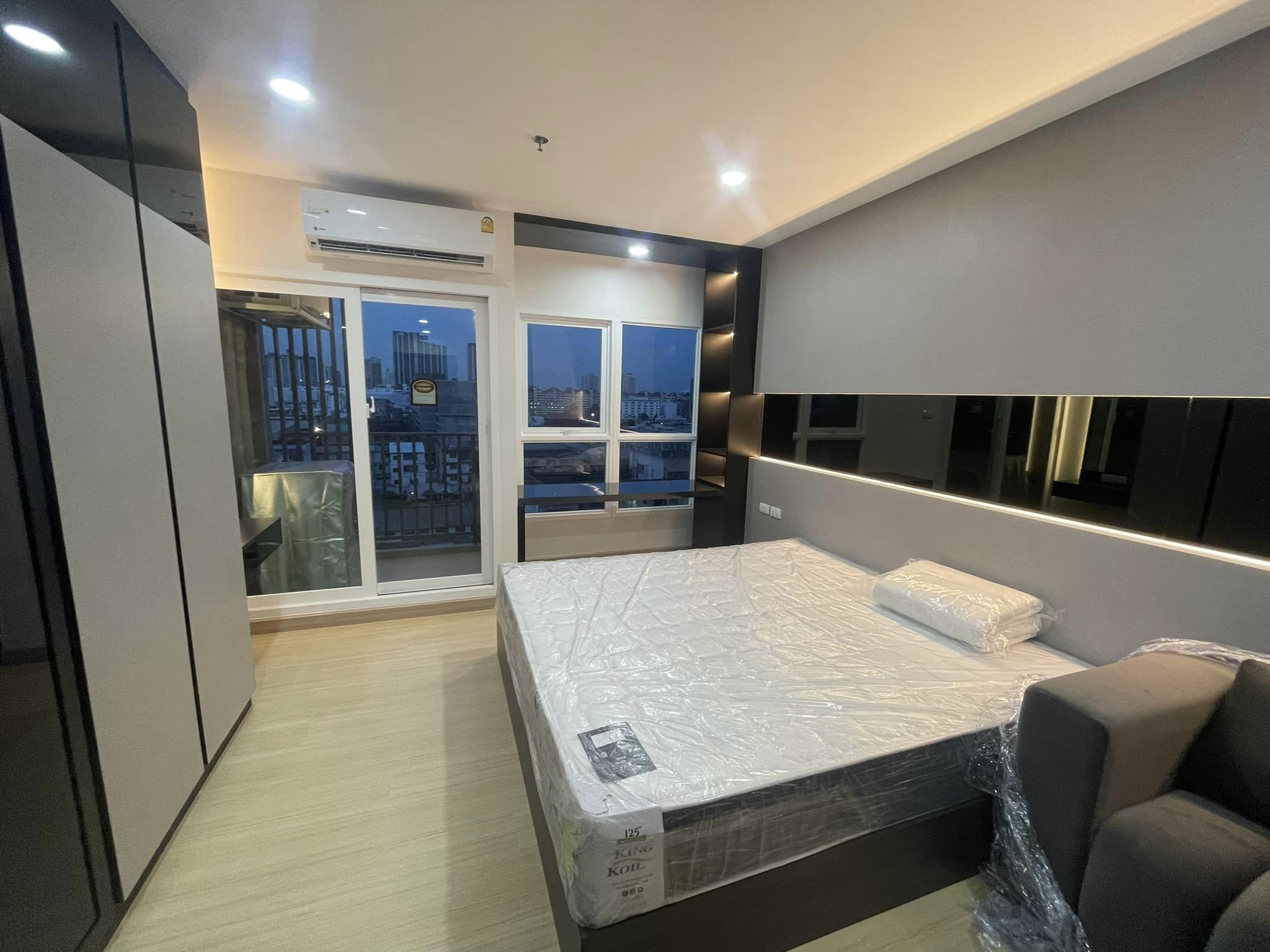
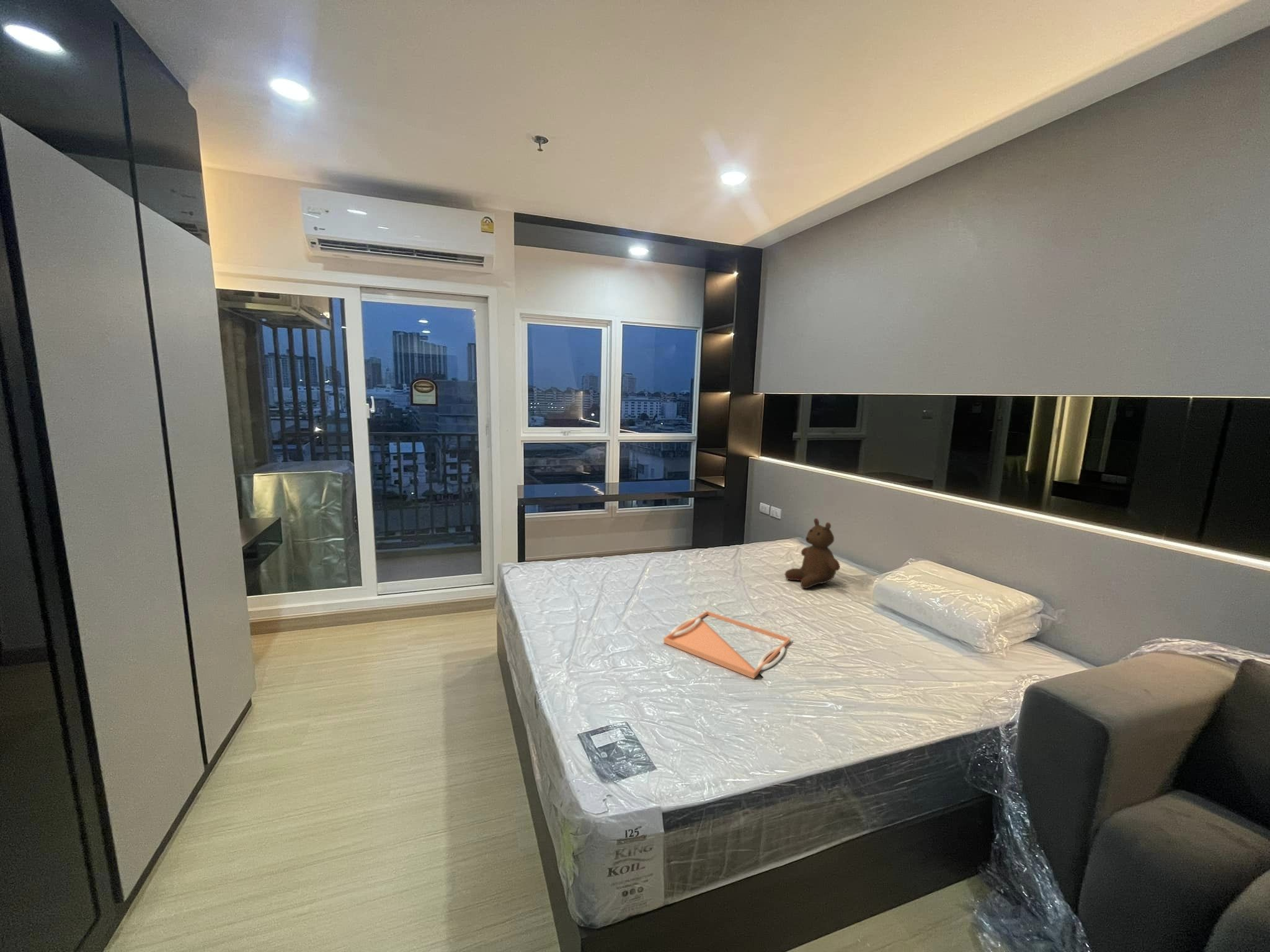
+ serving tray (726, 641)
+ teddy bear (812, 552)
